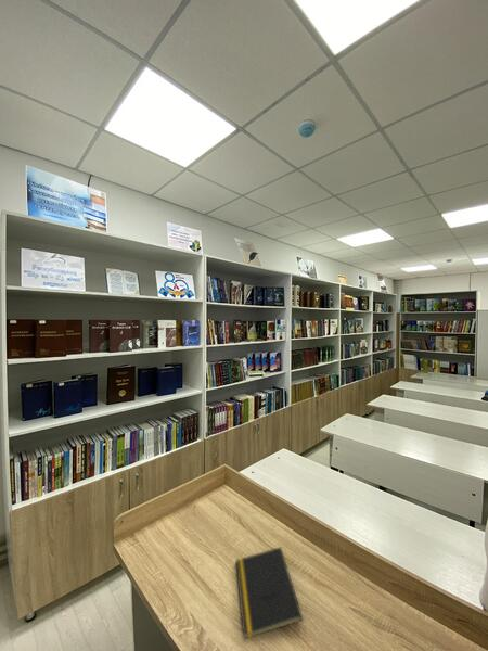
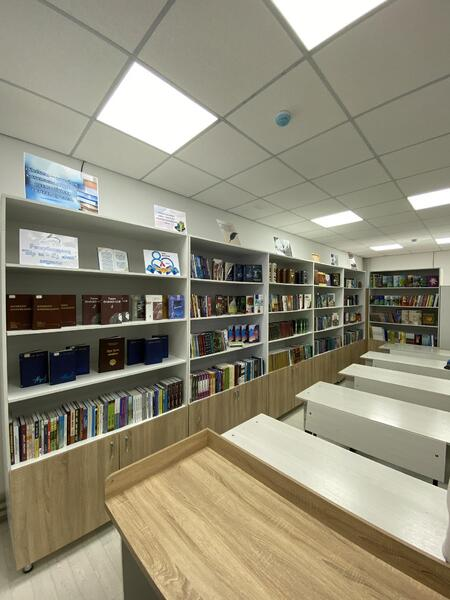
- notepad (265, 586)
